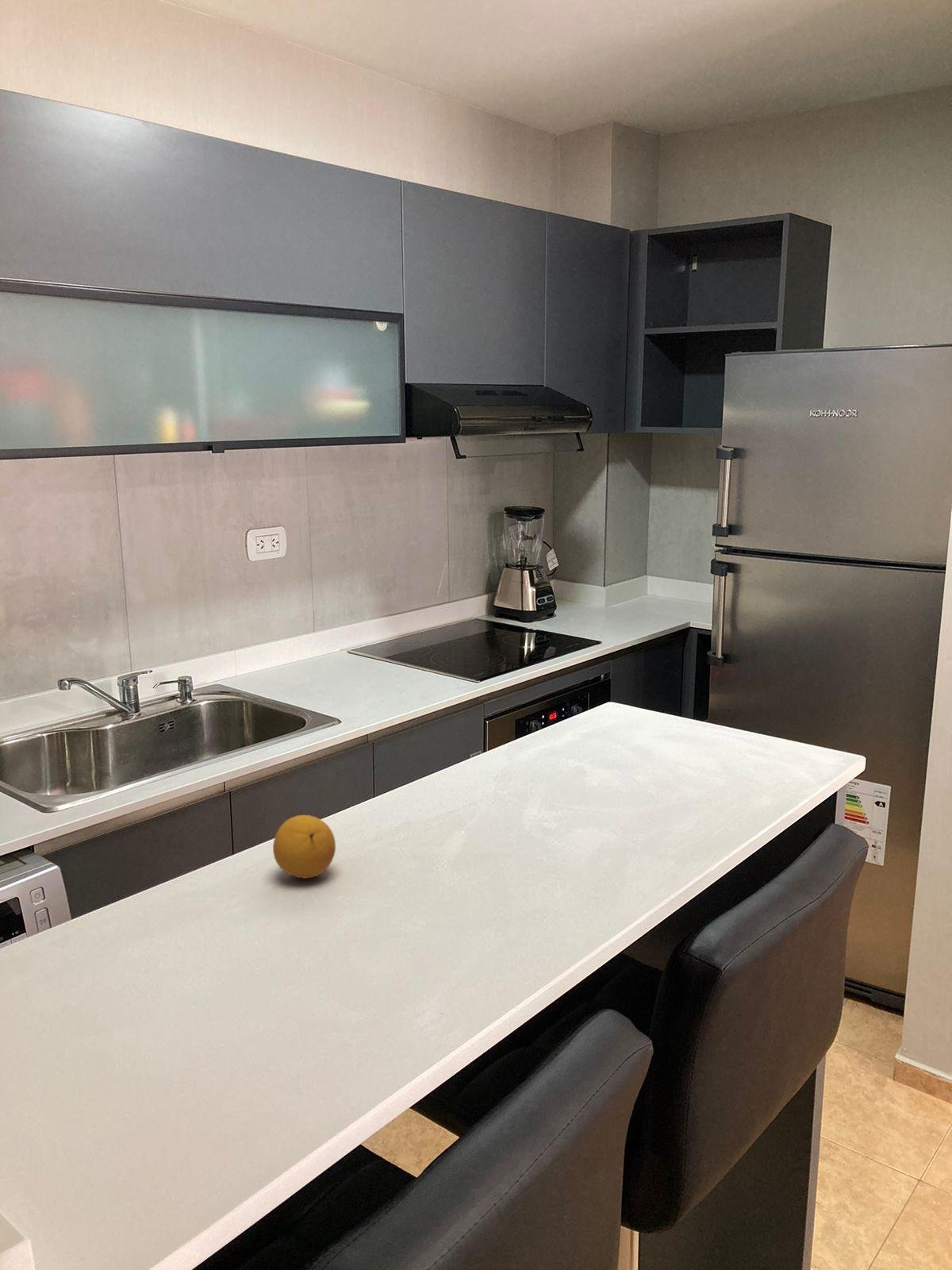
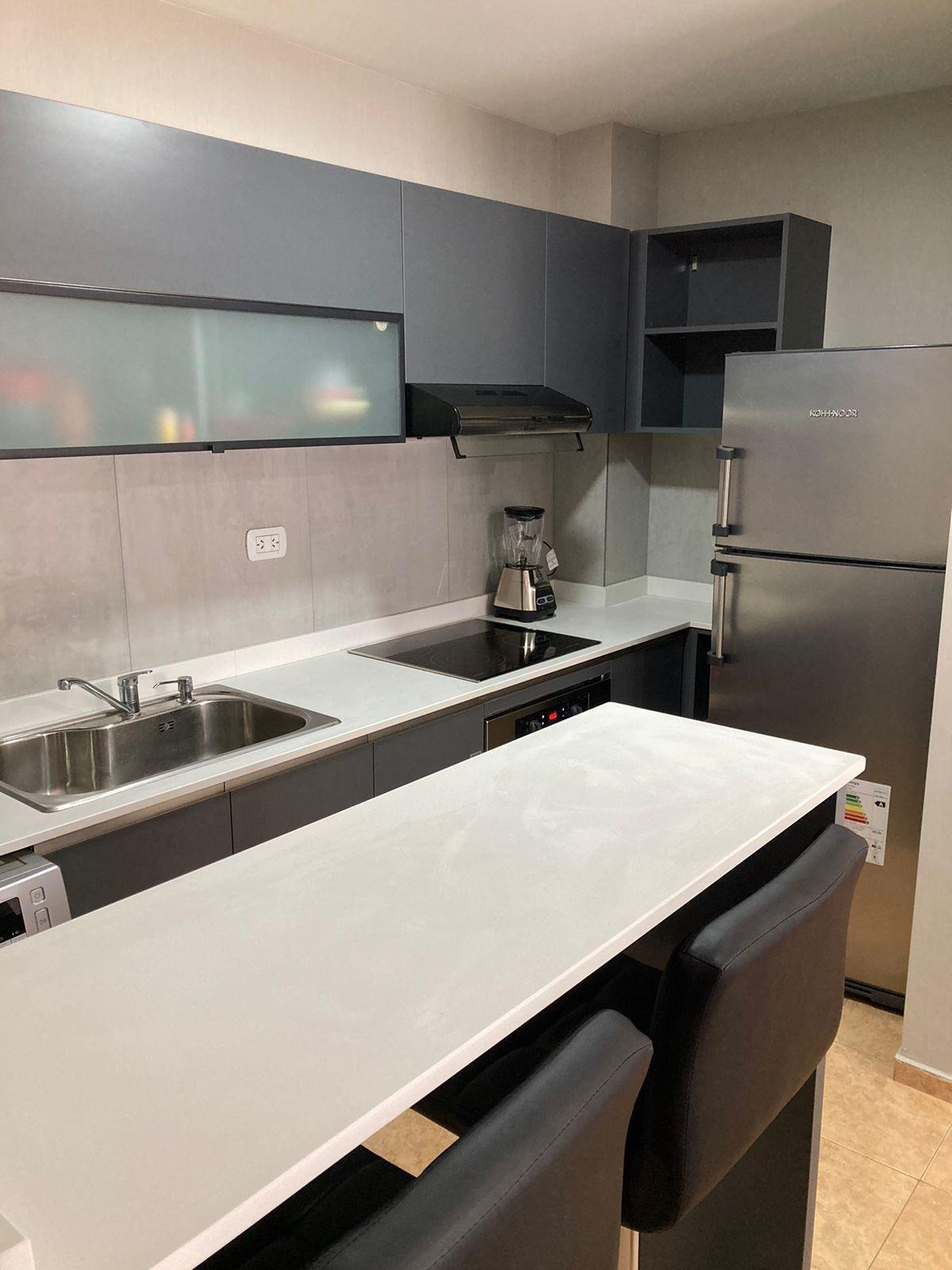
- fruit (305, 846)
